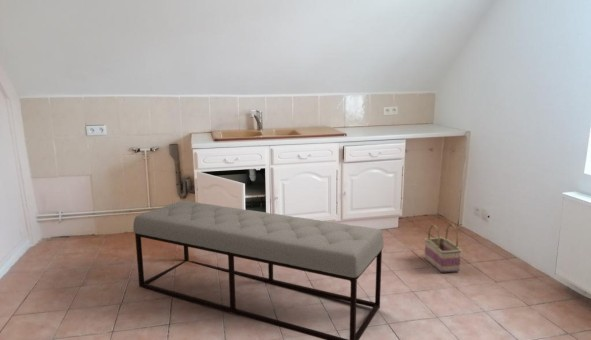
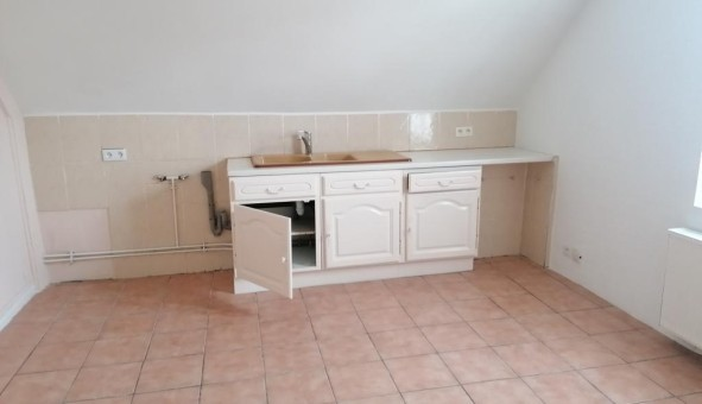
- basket (442, 244)
- bench (252, 259)
